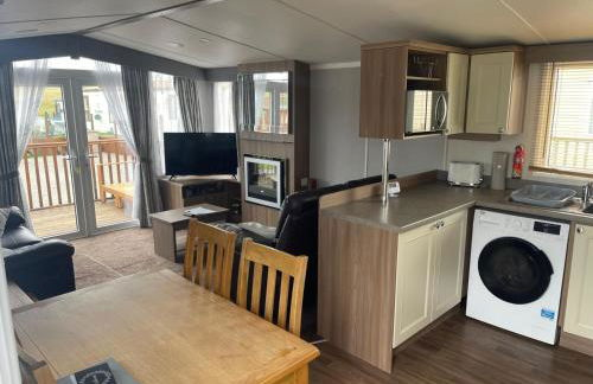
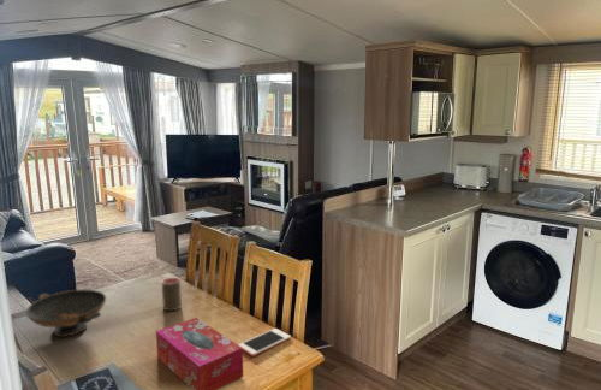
+ tissue box (197, 353)
+ decorative bowl (69, 315)
+ cell phone (264, 341)
+ cup (171, 294)
